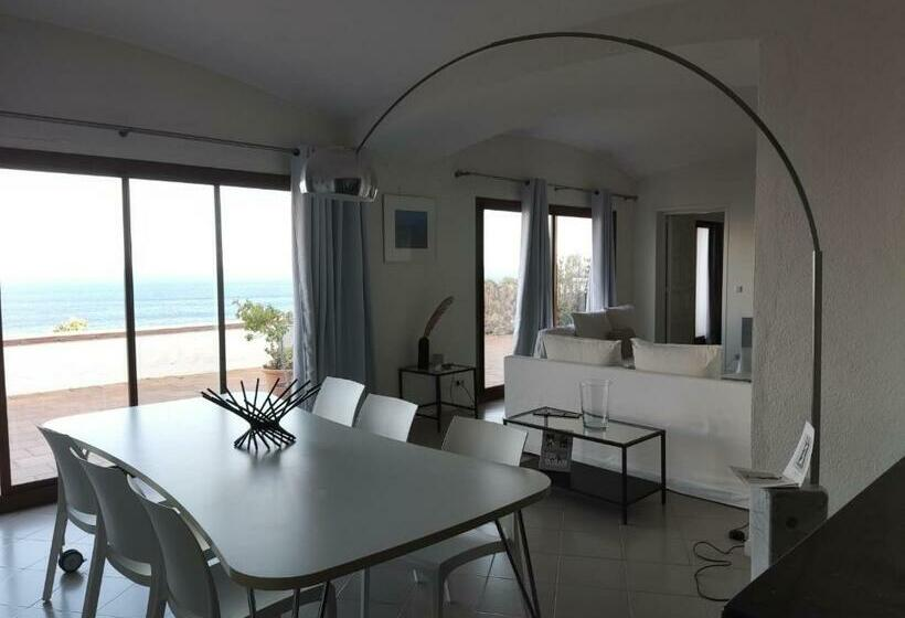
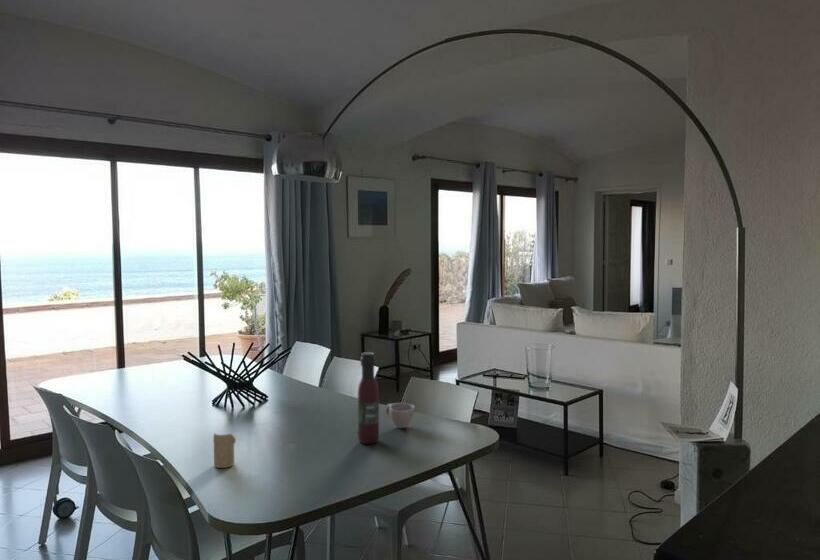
+ wine bottle (368, 397)
+ cup (398, 415)
+ candle (224, 448)
